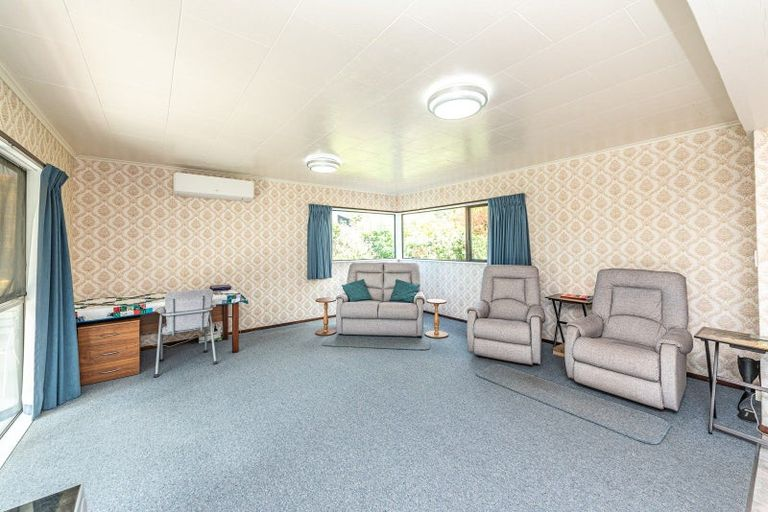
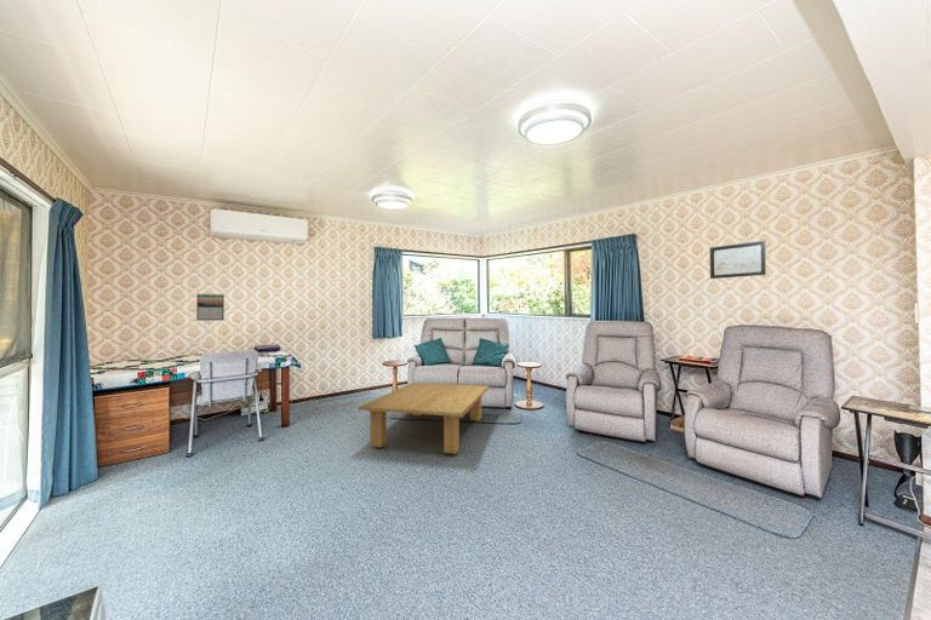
+ wall art (736, 260)
+ coffee table (432, 413)
+ calendar (210, 306)
